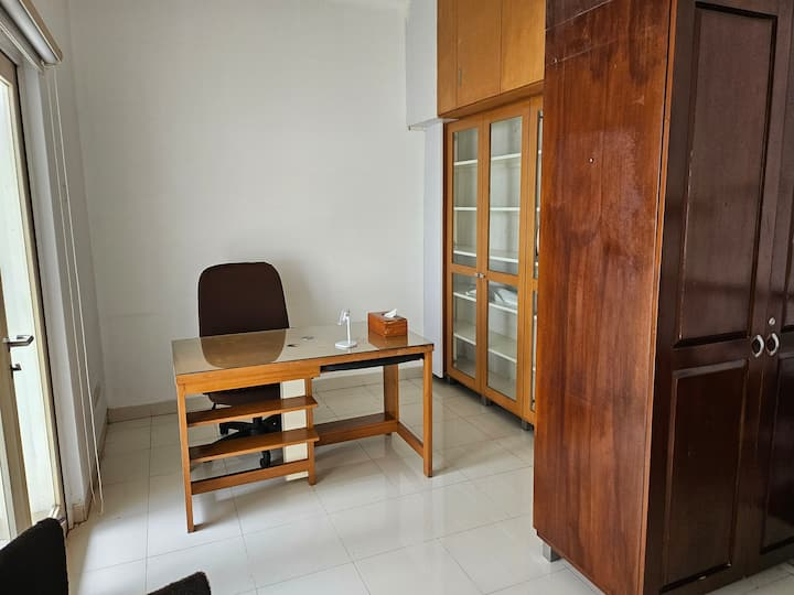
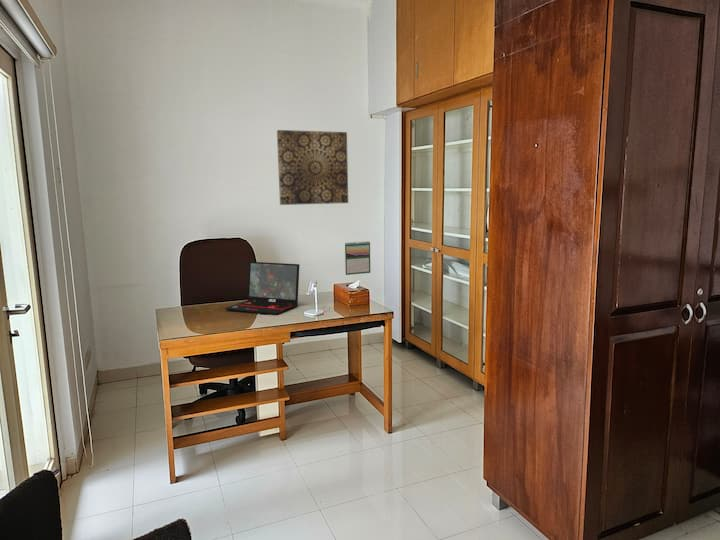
+ wall art (313, 168)
+ calendar (357, 257)
+ laptop (262, 287)
